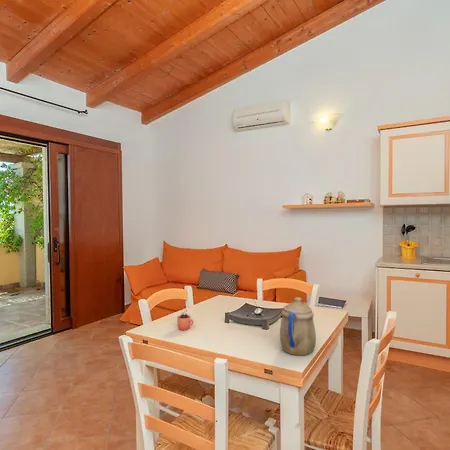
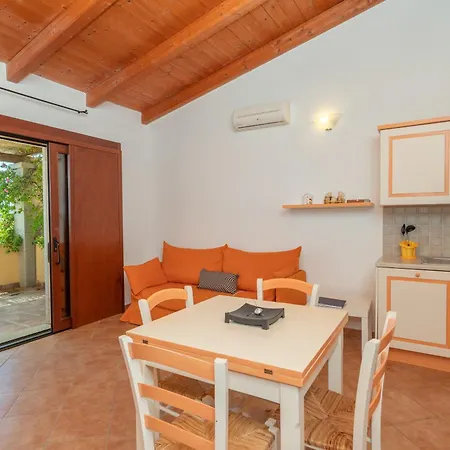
- cocoa (185, 317)
- teapot (297, 323)
